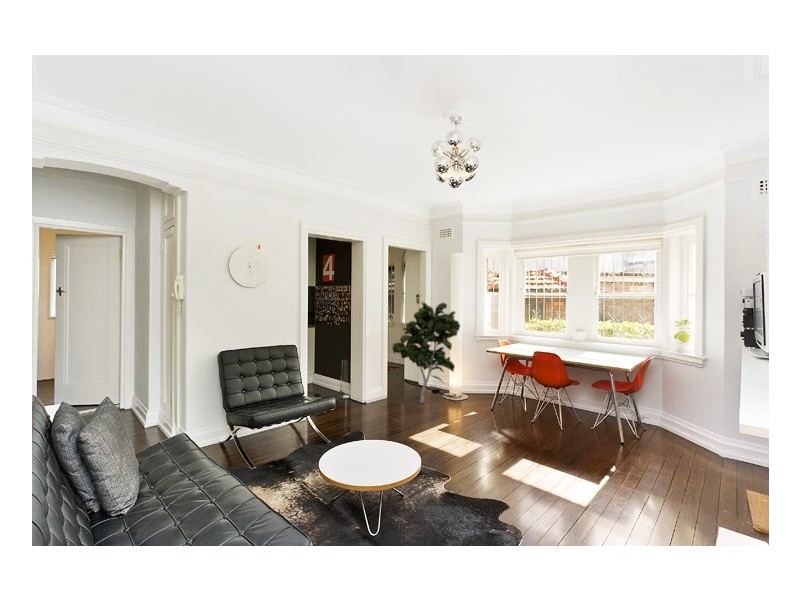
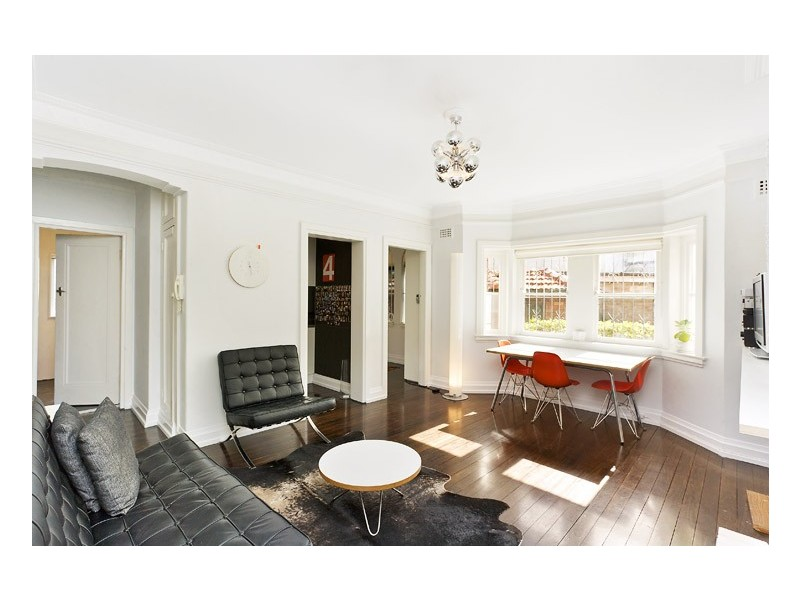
- indoor plant (424, 351)
